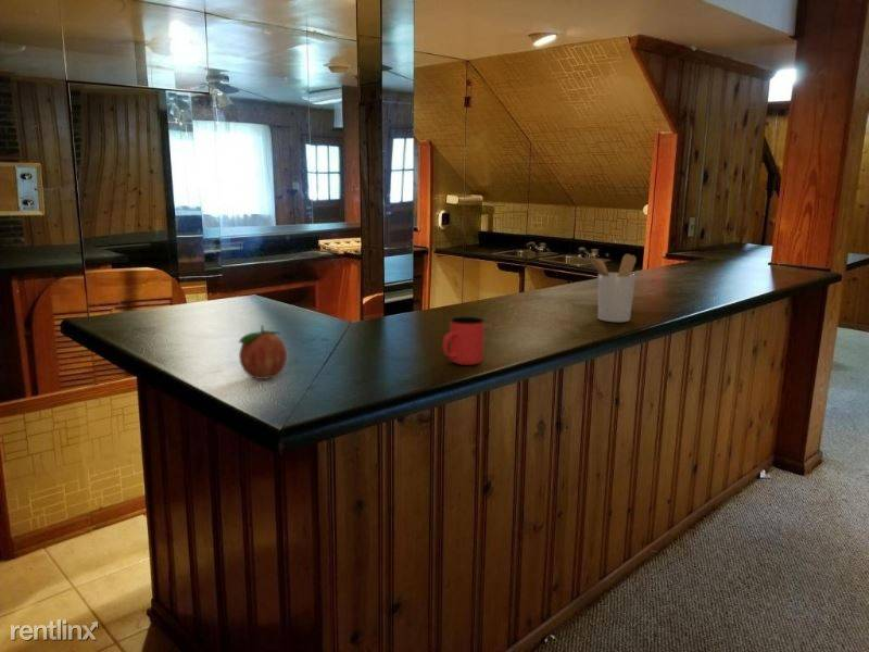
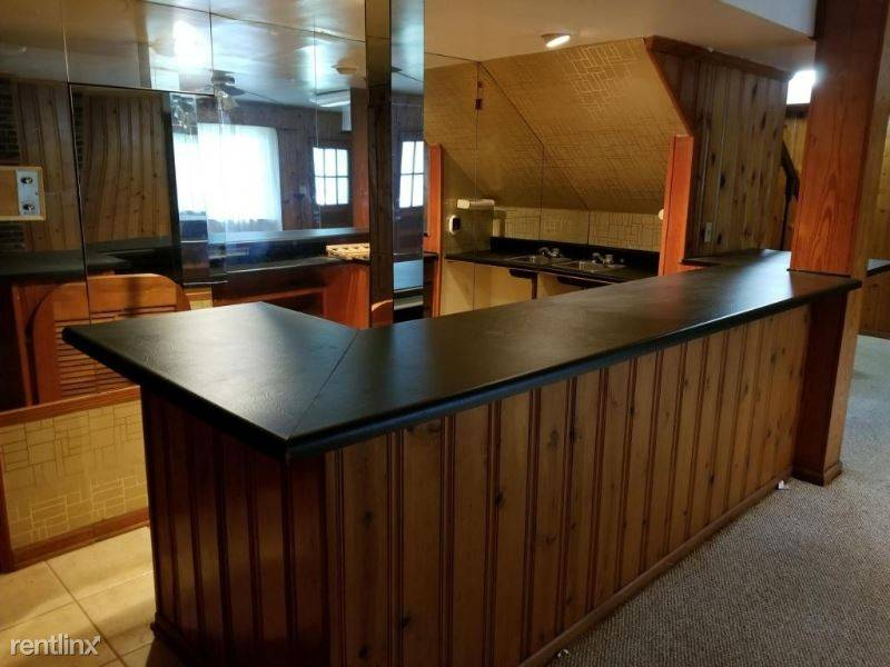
- utensil holder (607, 286)
- cup (461, 341)
- fruit (262, 351)
